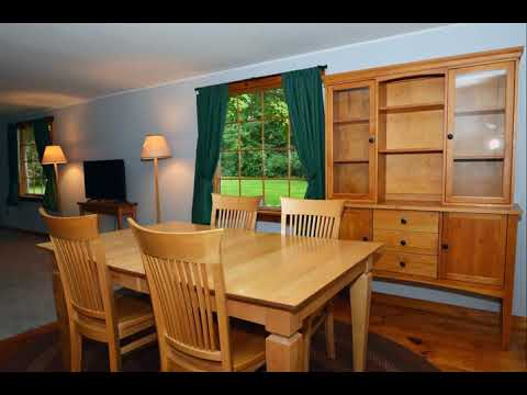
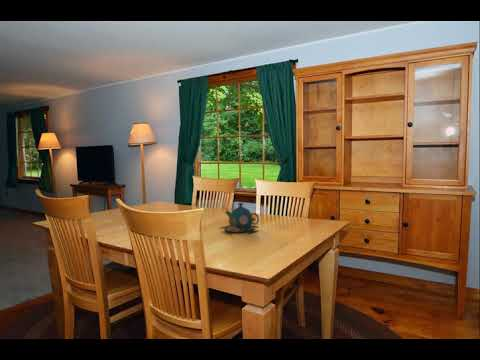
+ teapot (240, 216)
